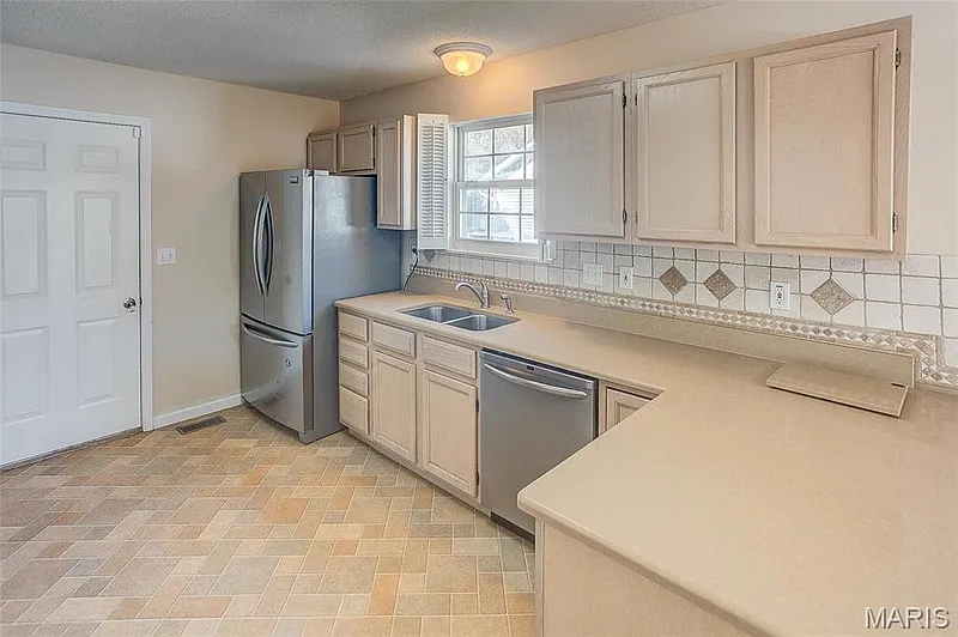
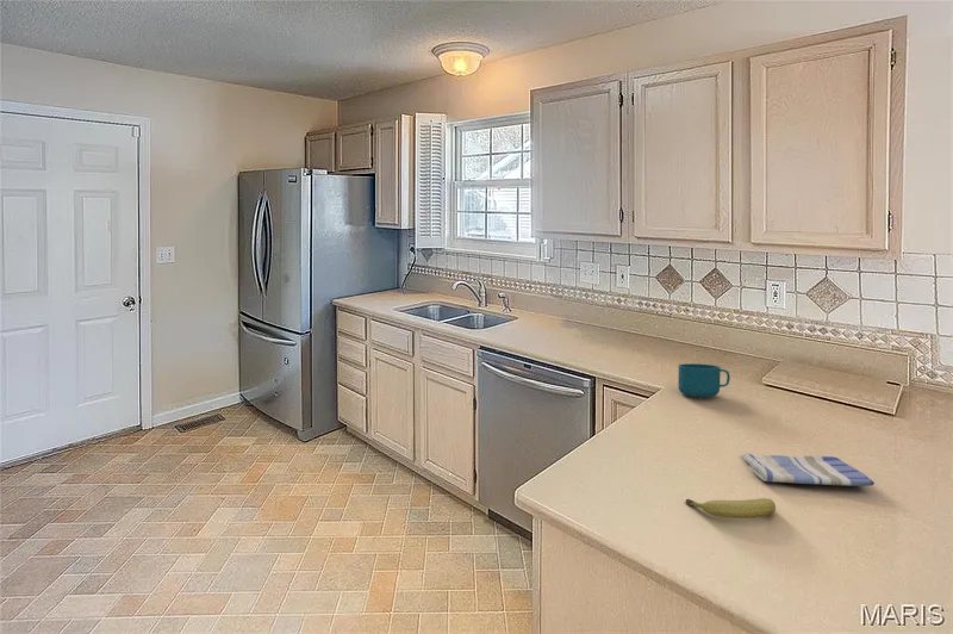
+ dish towel (802, 468)
+ cup (704, 380)
+ fruit (734, 504)
